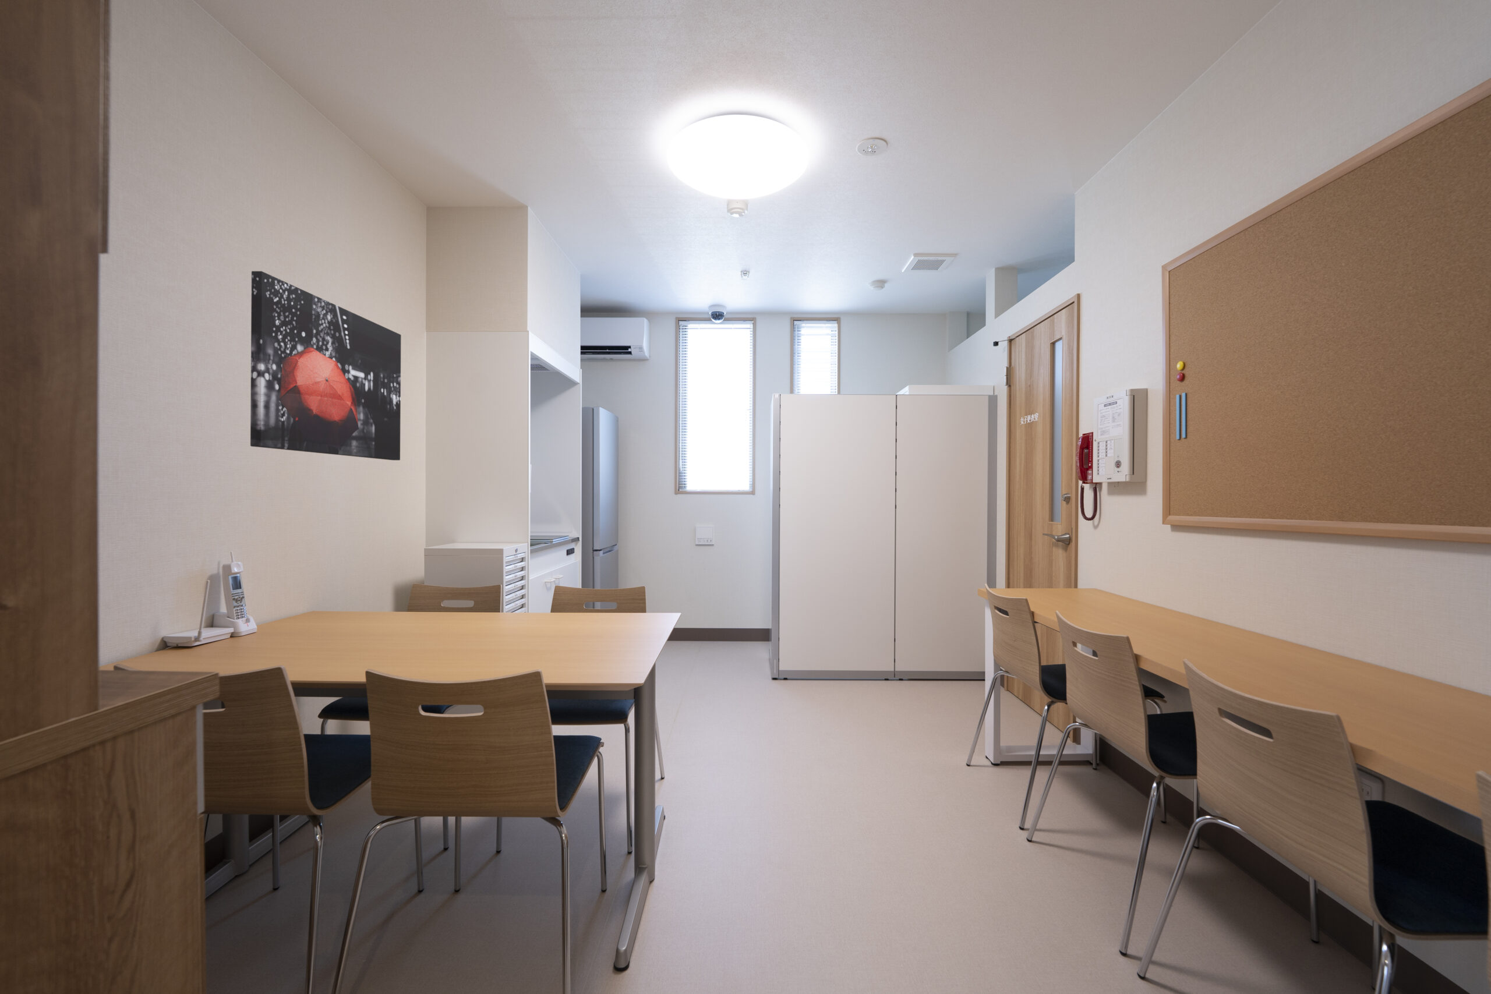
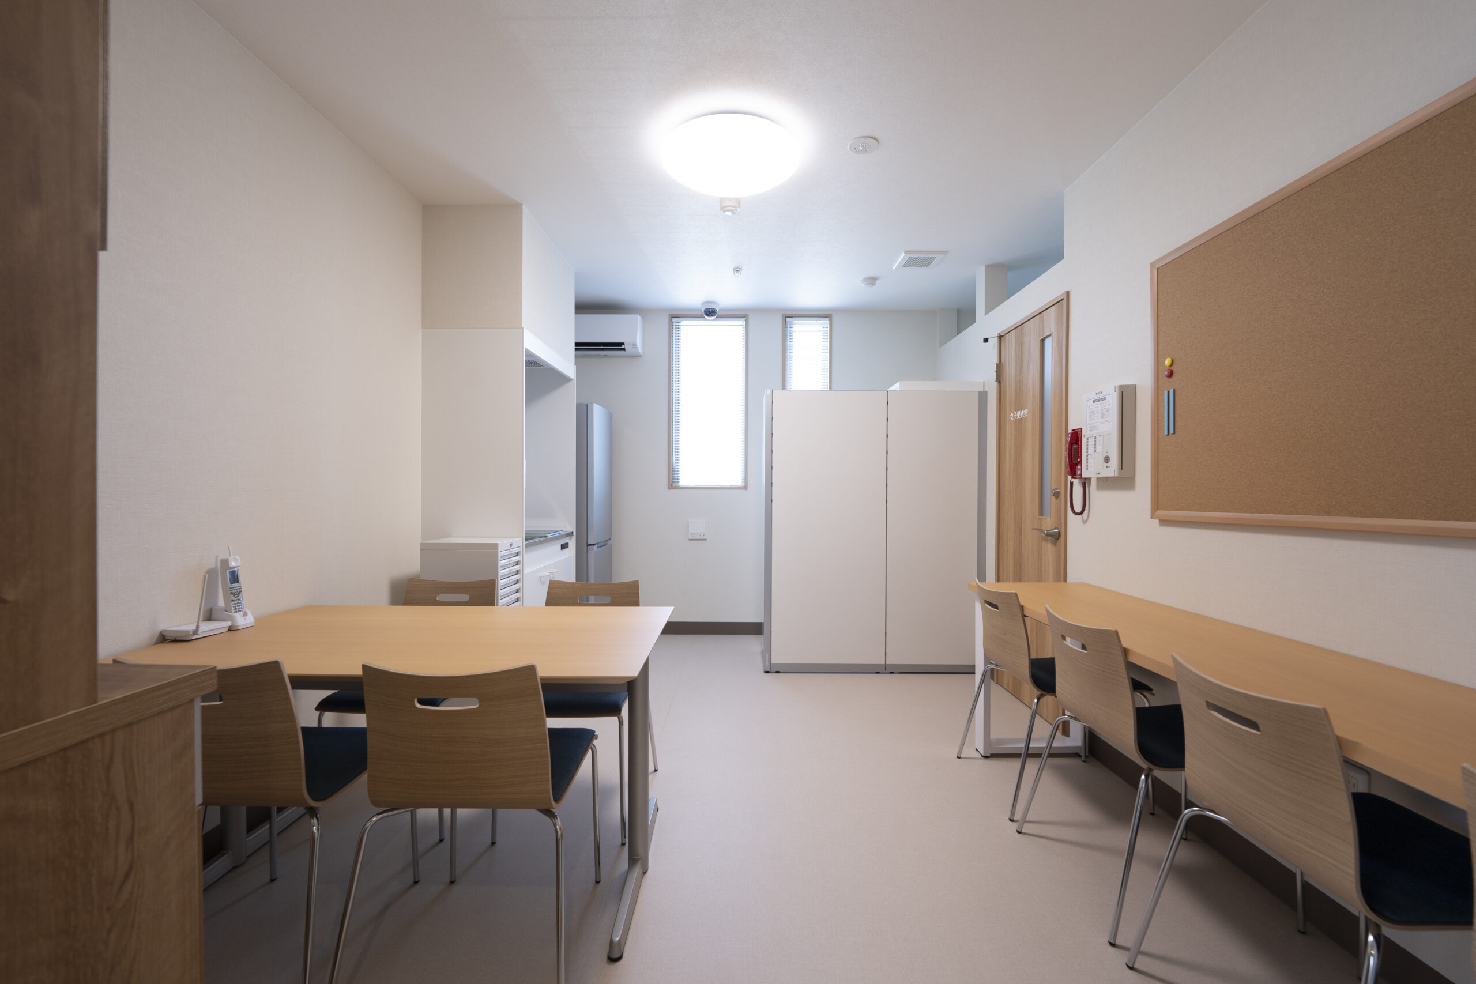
- wall art (337, 381)
